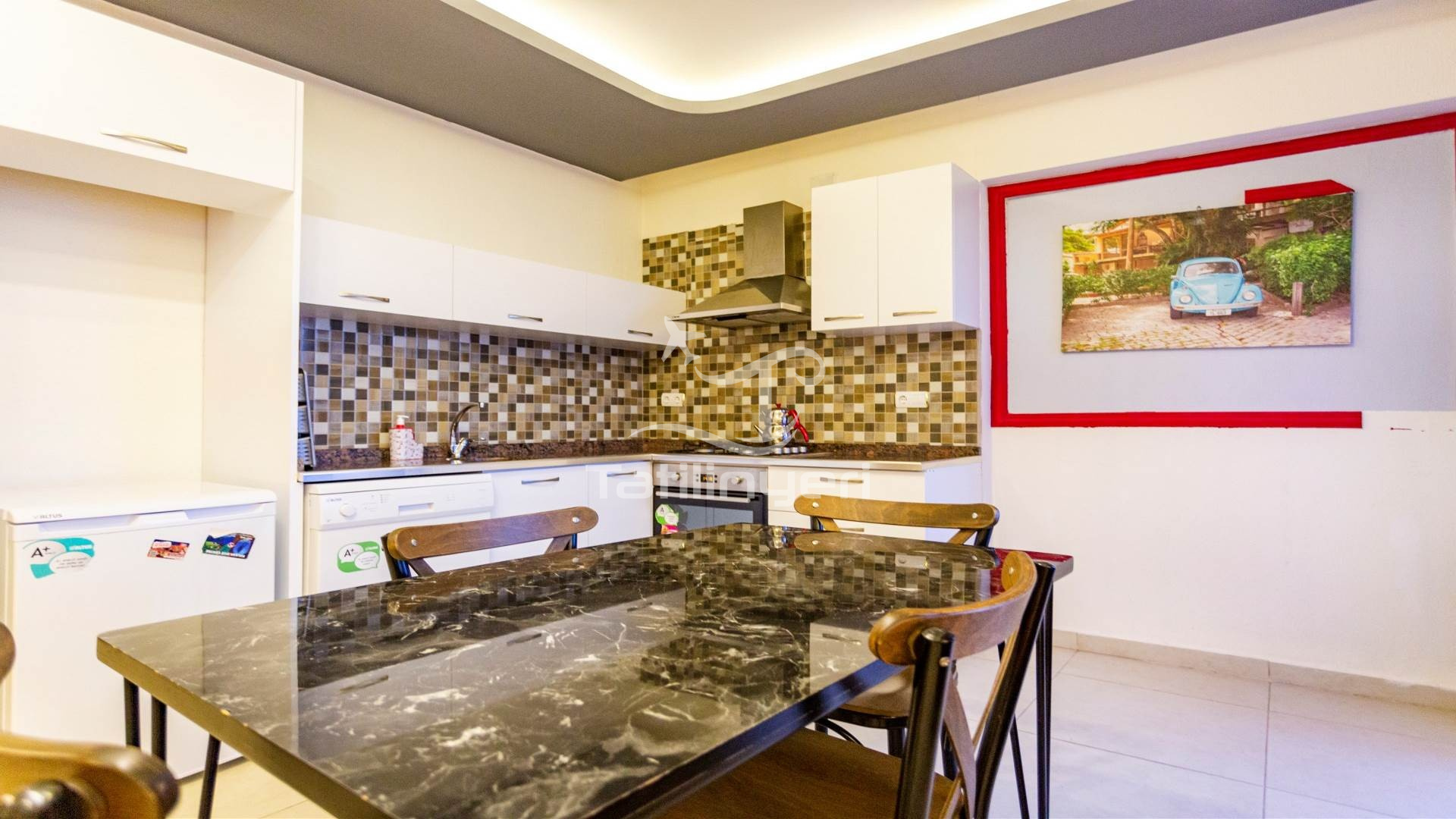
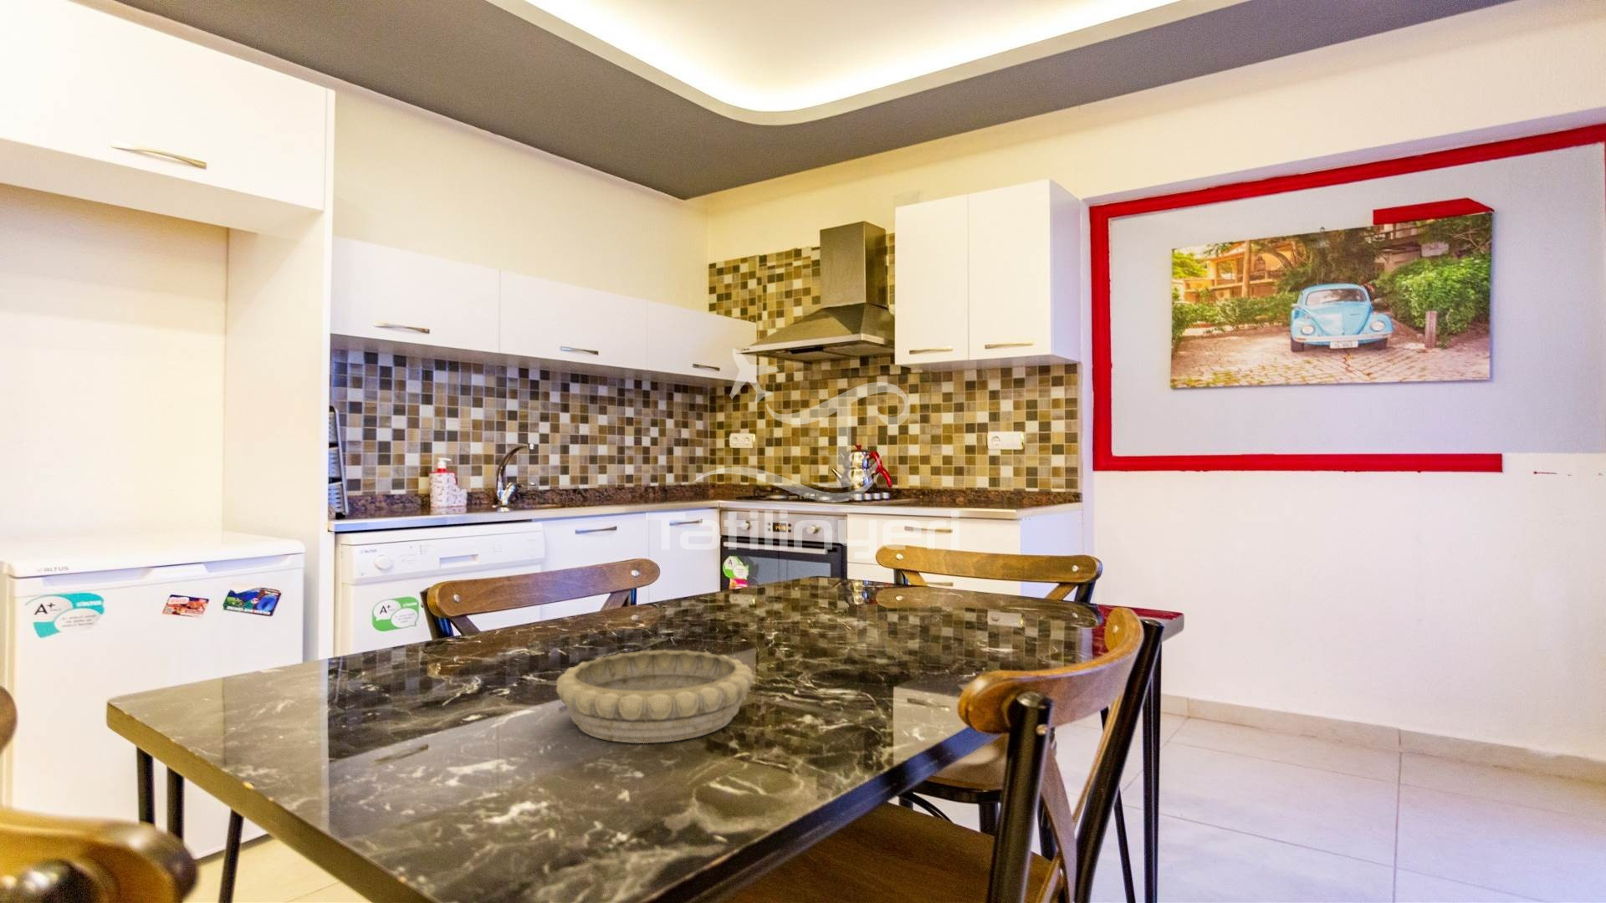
+ decorative bowl (656, 692)
